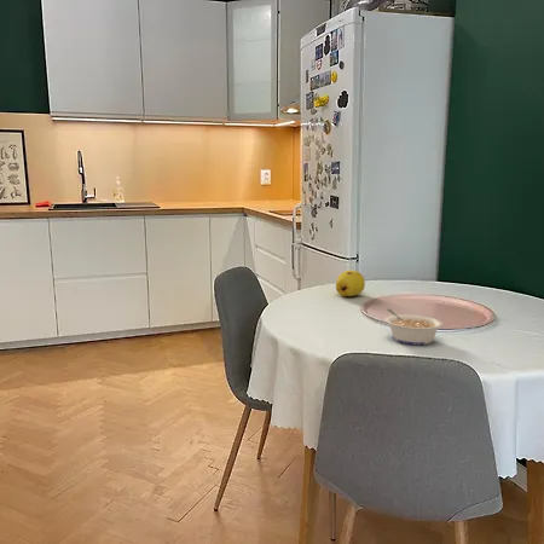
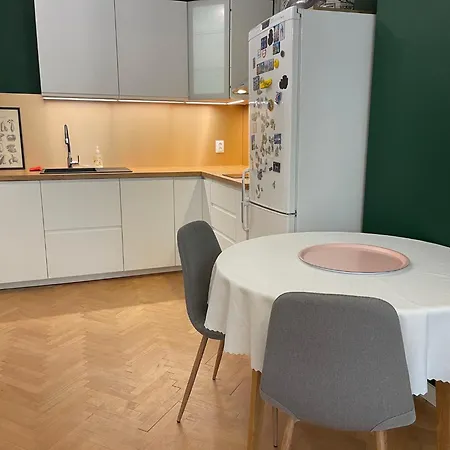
- legume (410, 328)
- fruit (351, 282)
